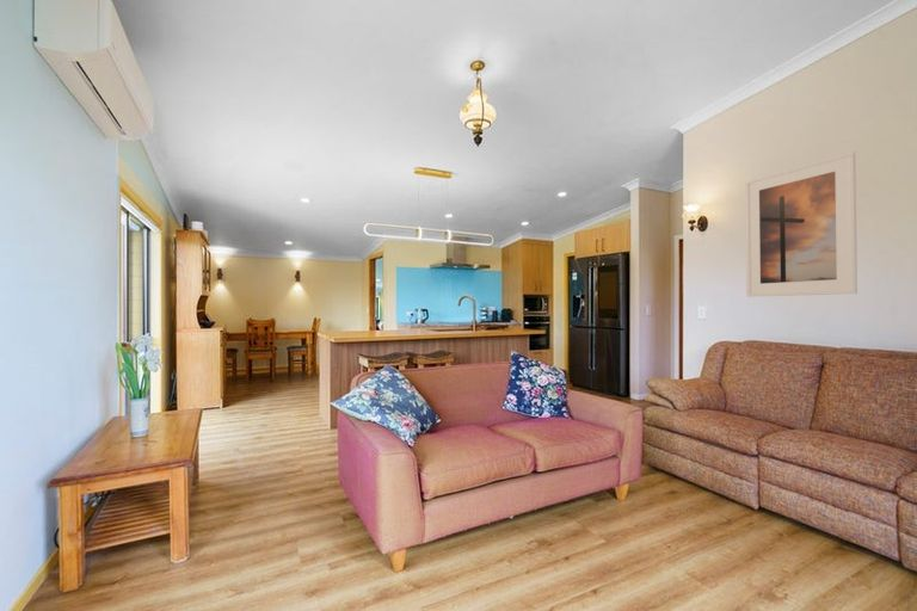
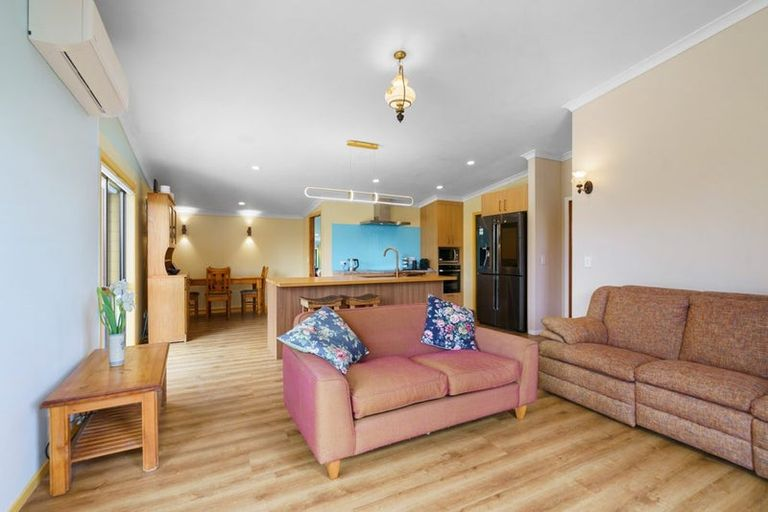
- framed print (795, 232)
